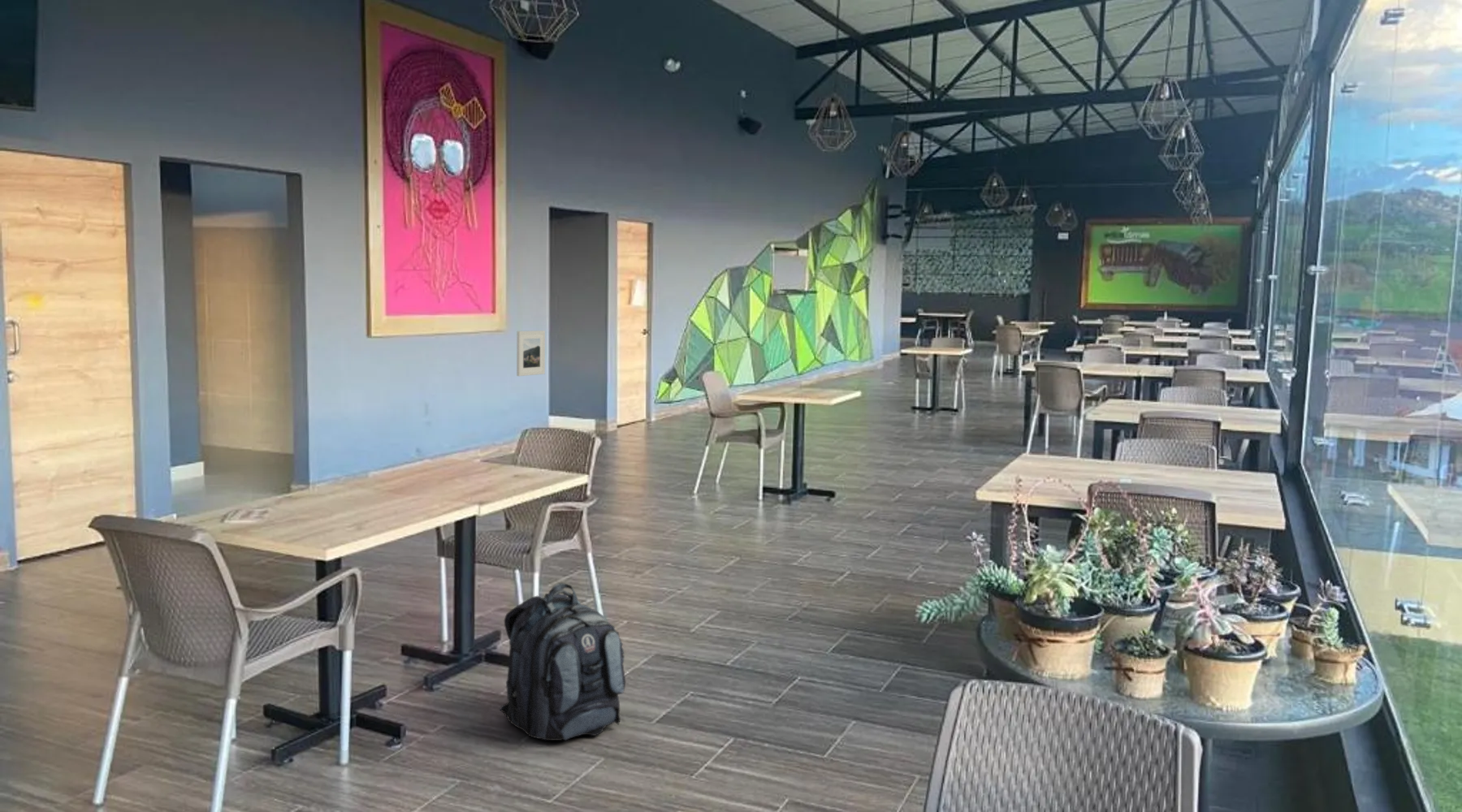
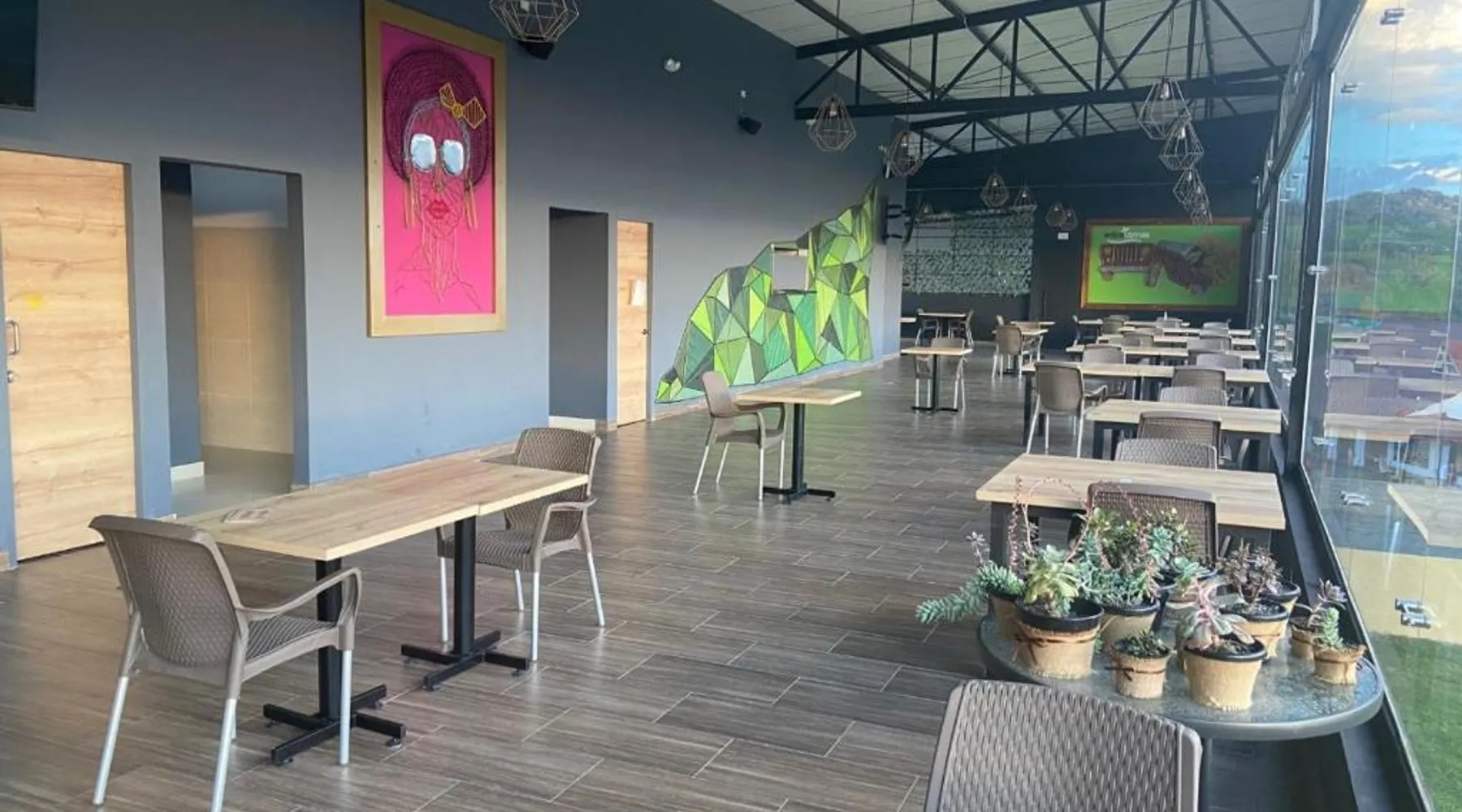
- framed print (531, 352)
- backpack (562, 652)
